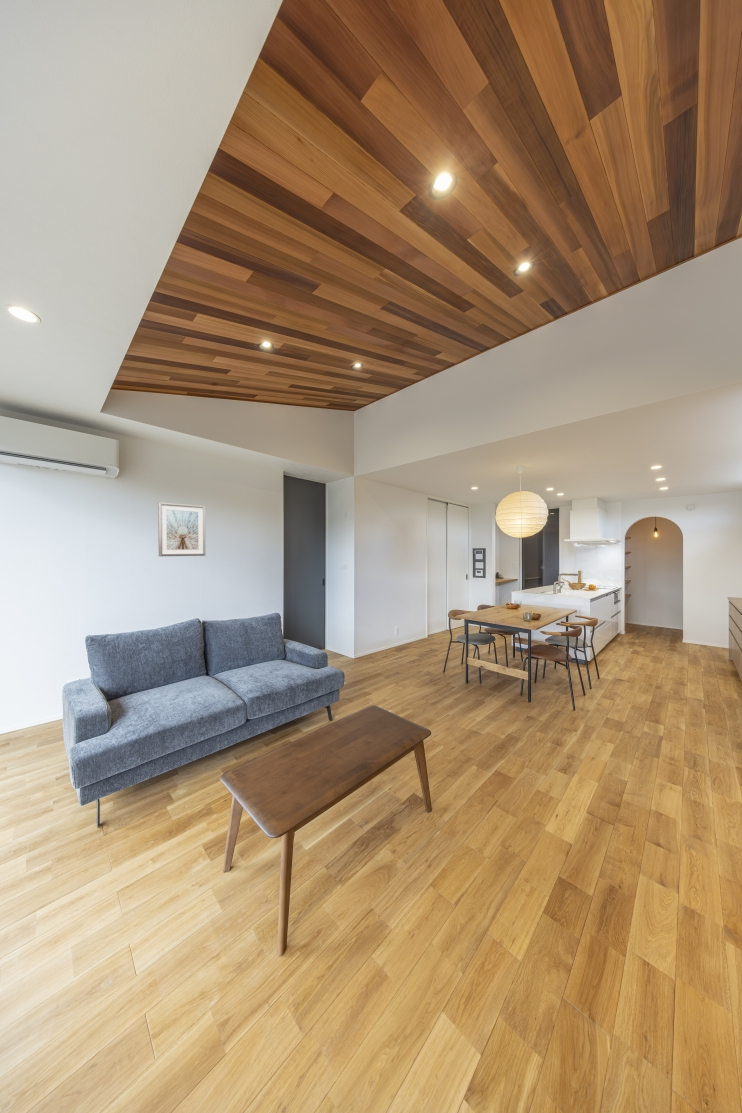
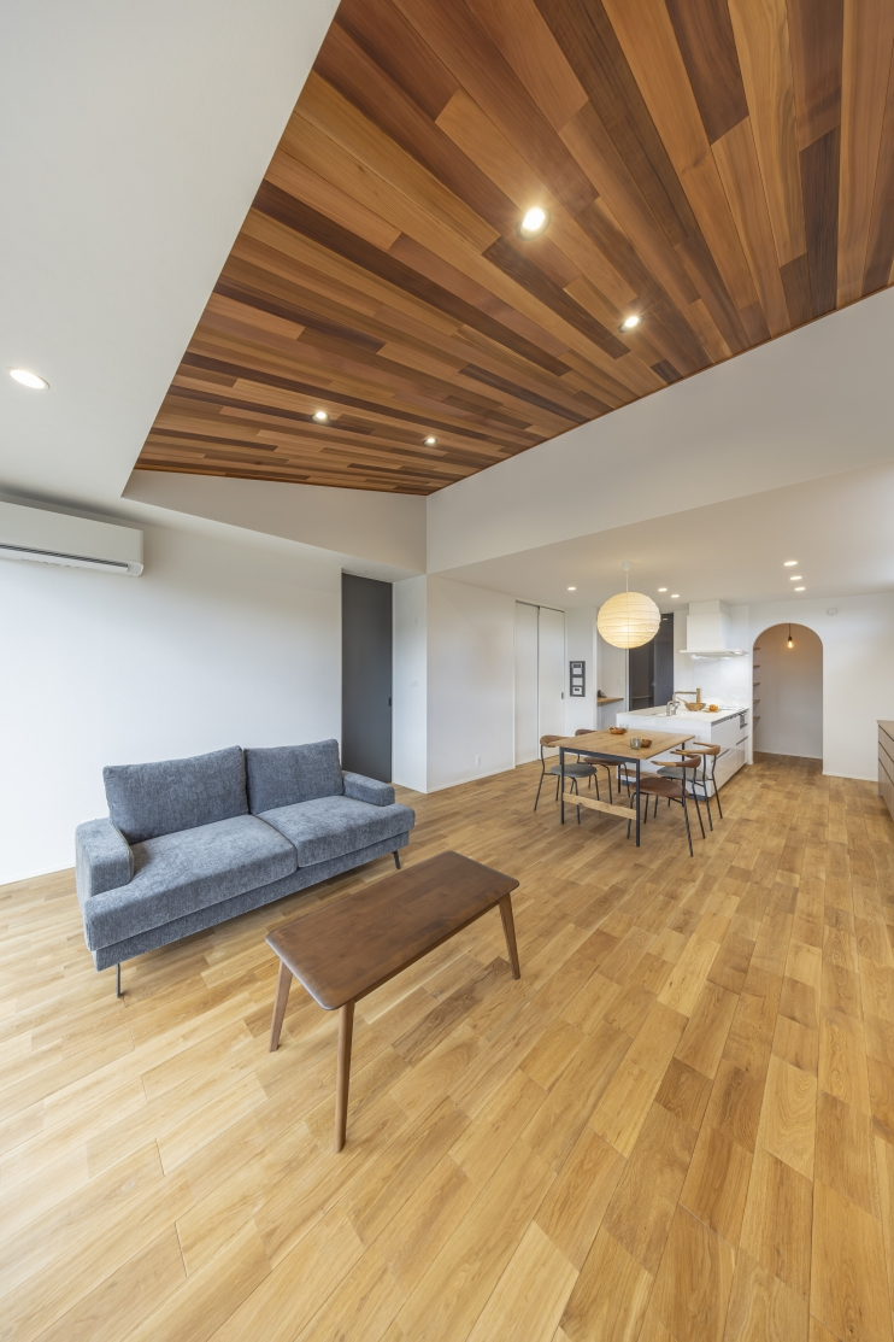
- picture frame (182, 530)
